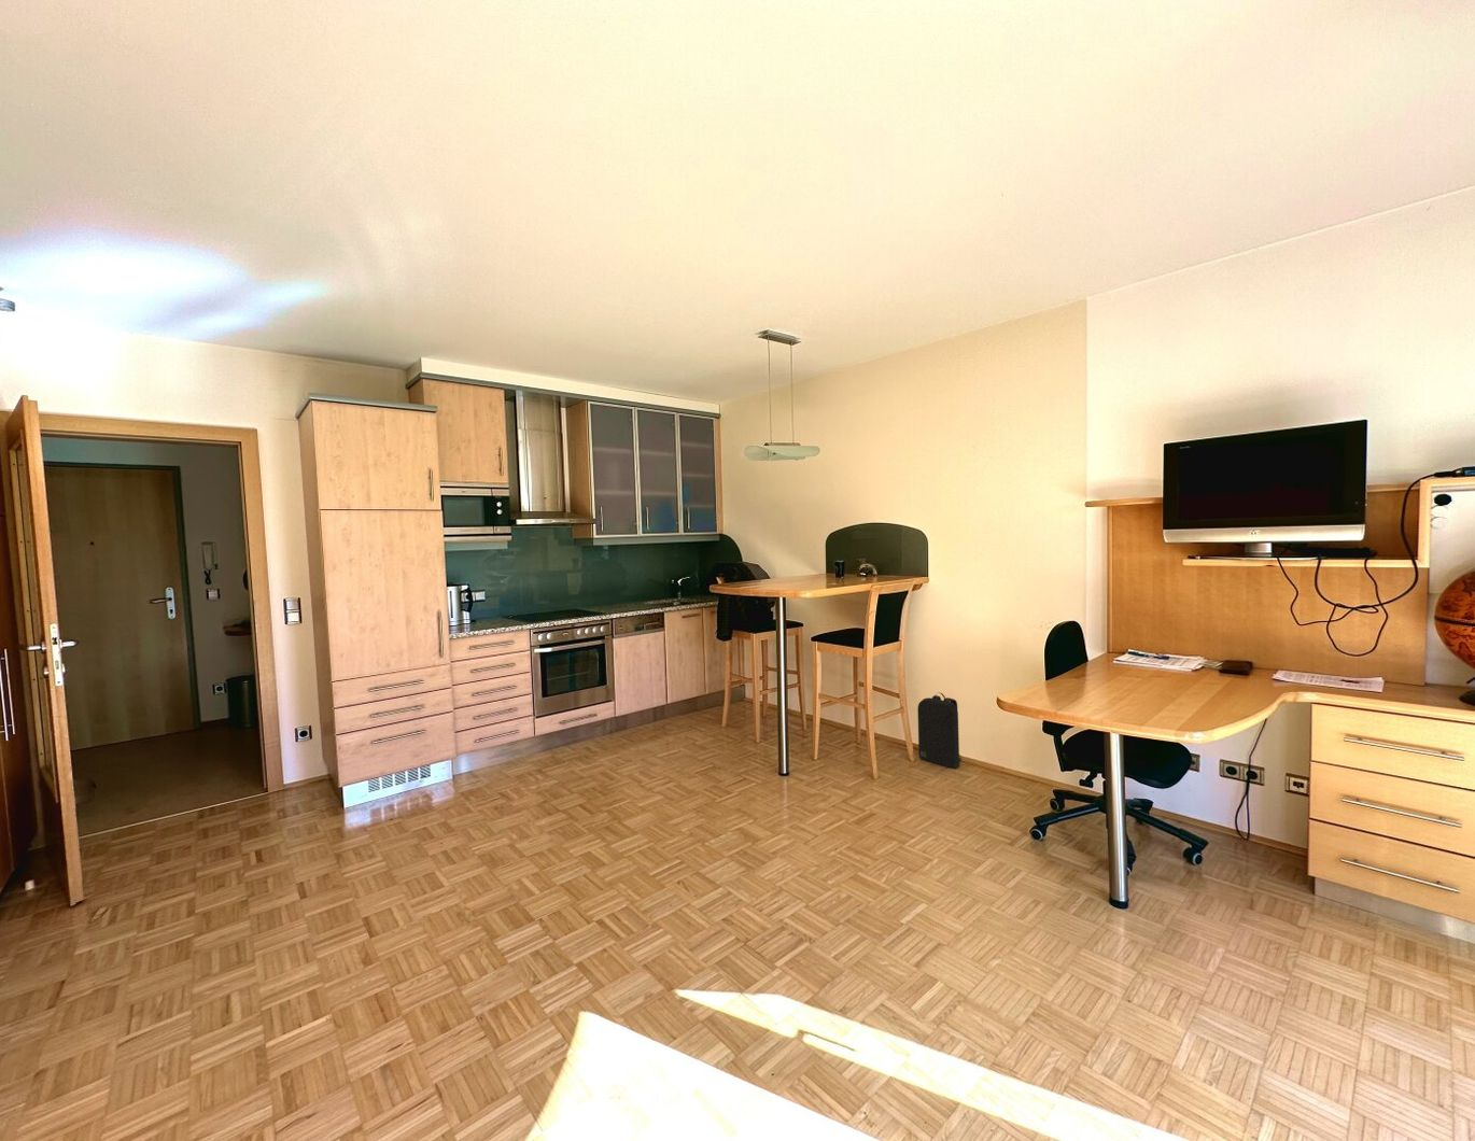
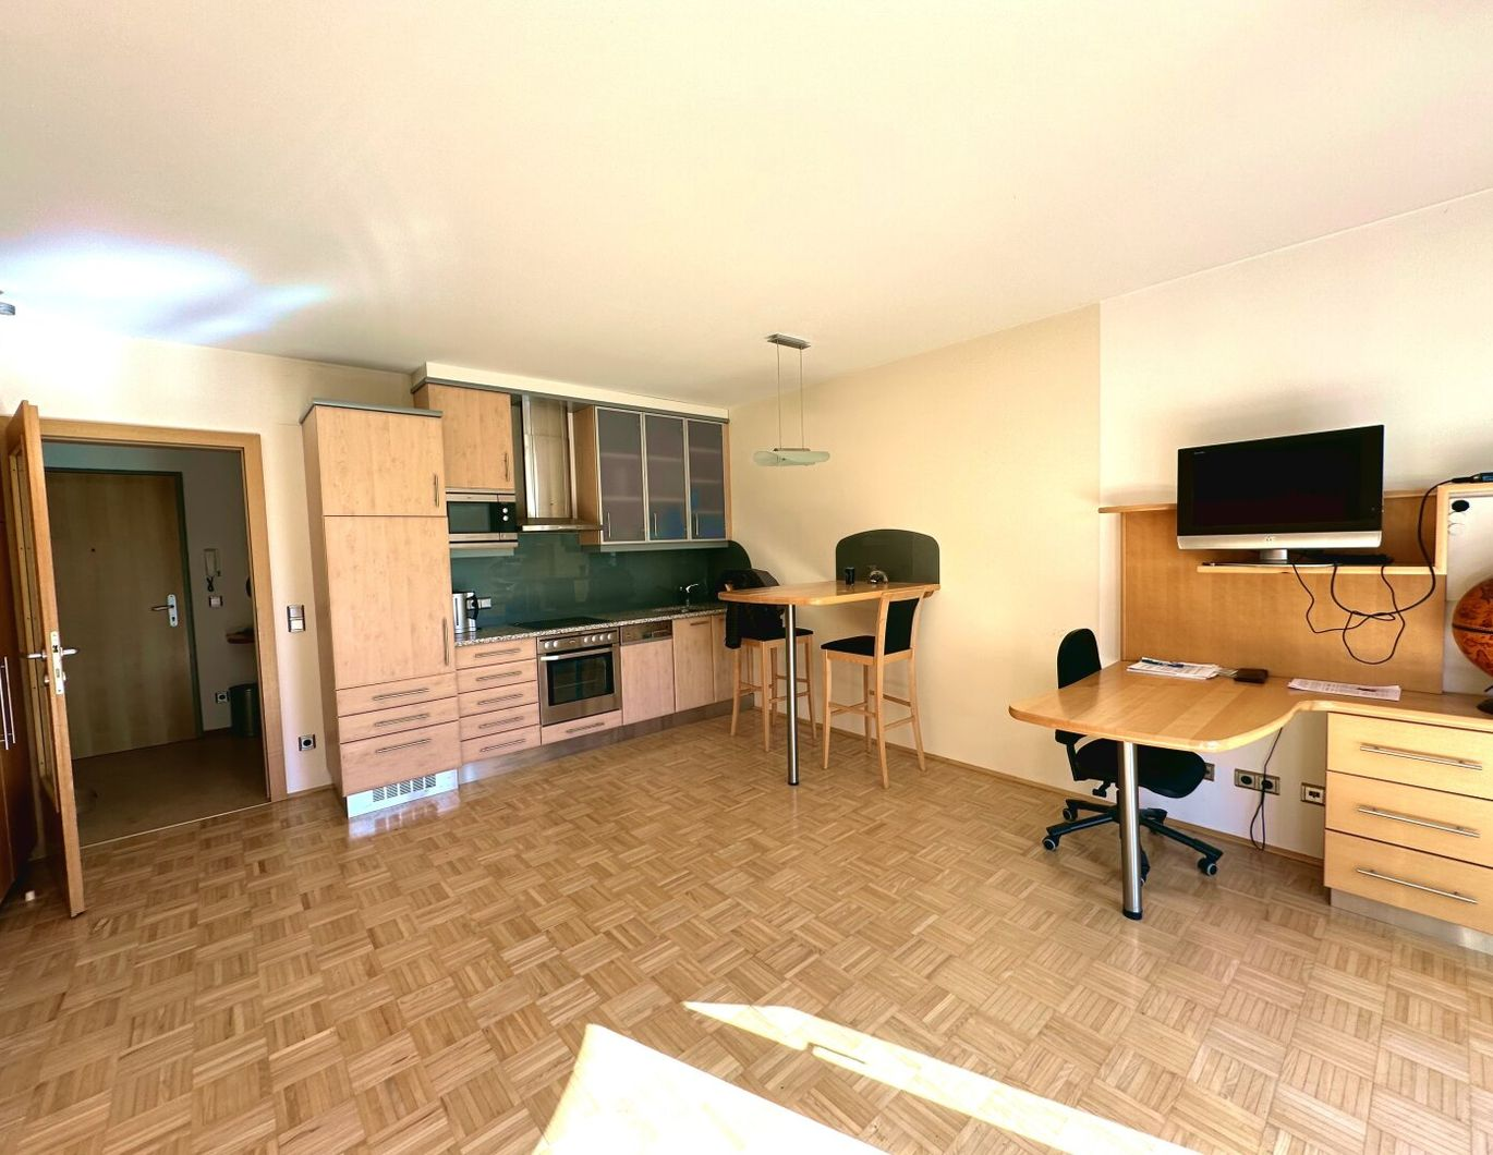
- backpack (942, 727)
